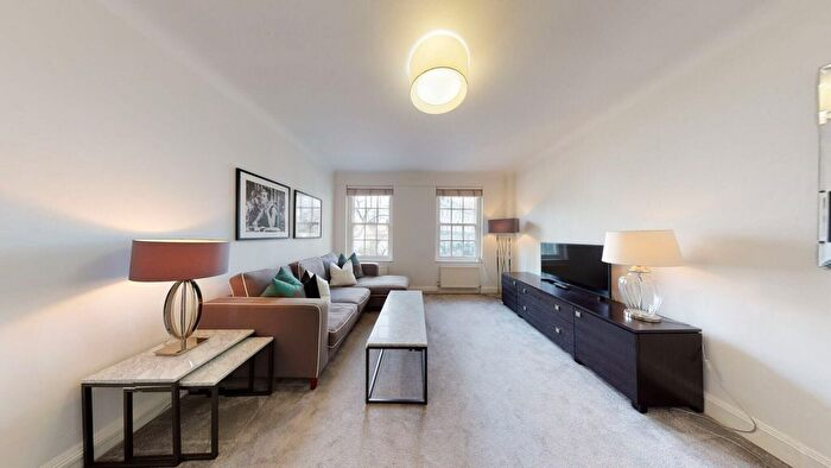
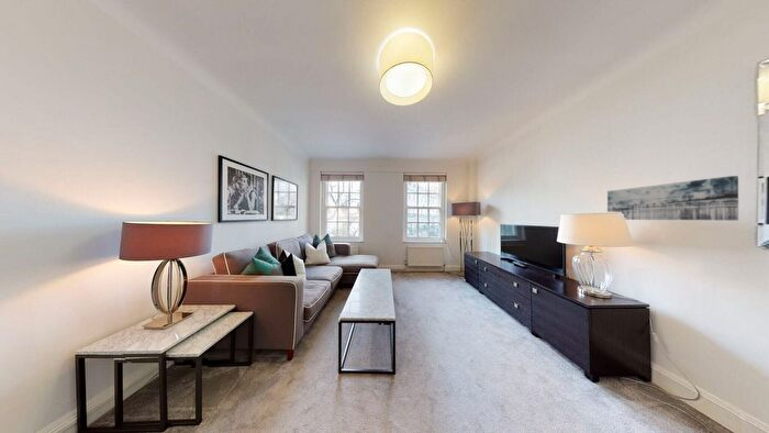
+ wall art (658, 202)
